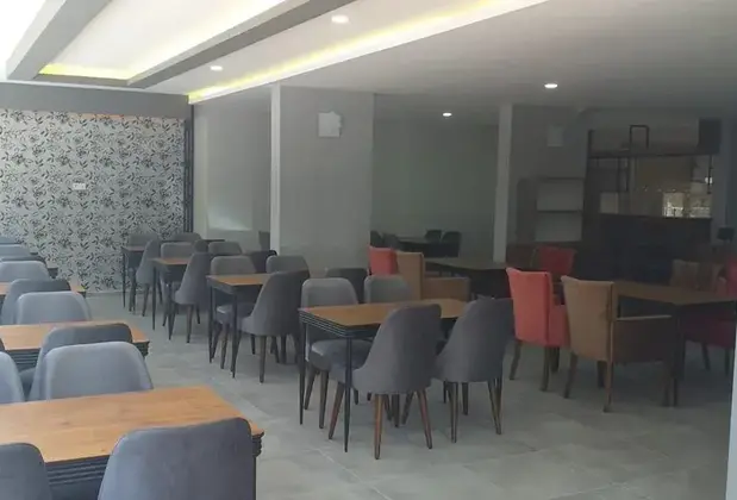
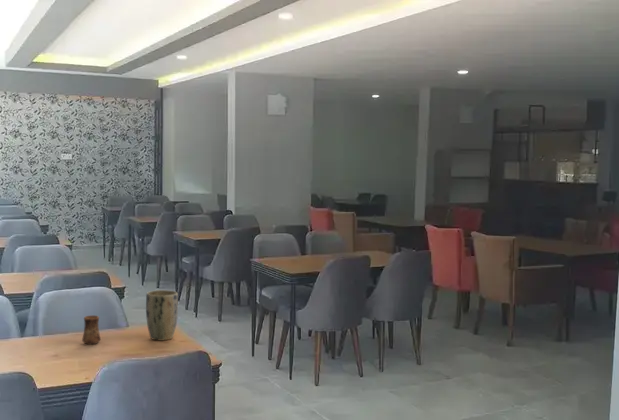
+ cup (91, 329)
+ plant pot (161, 315)
